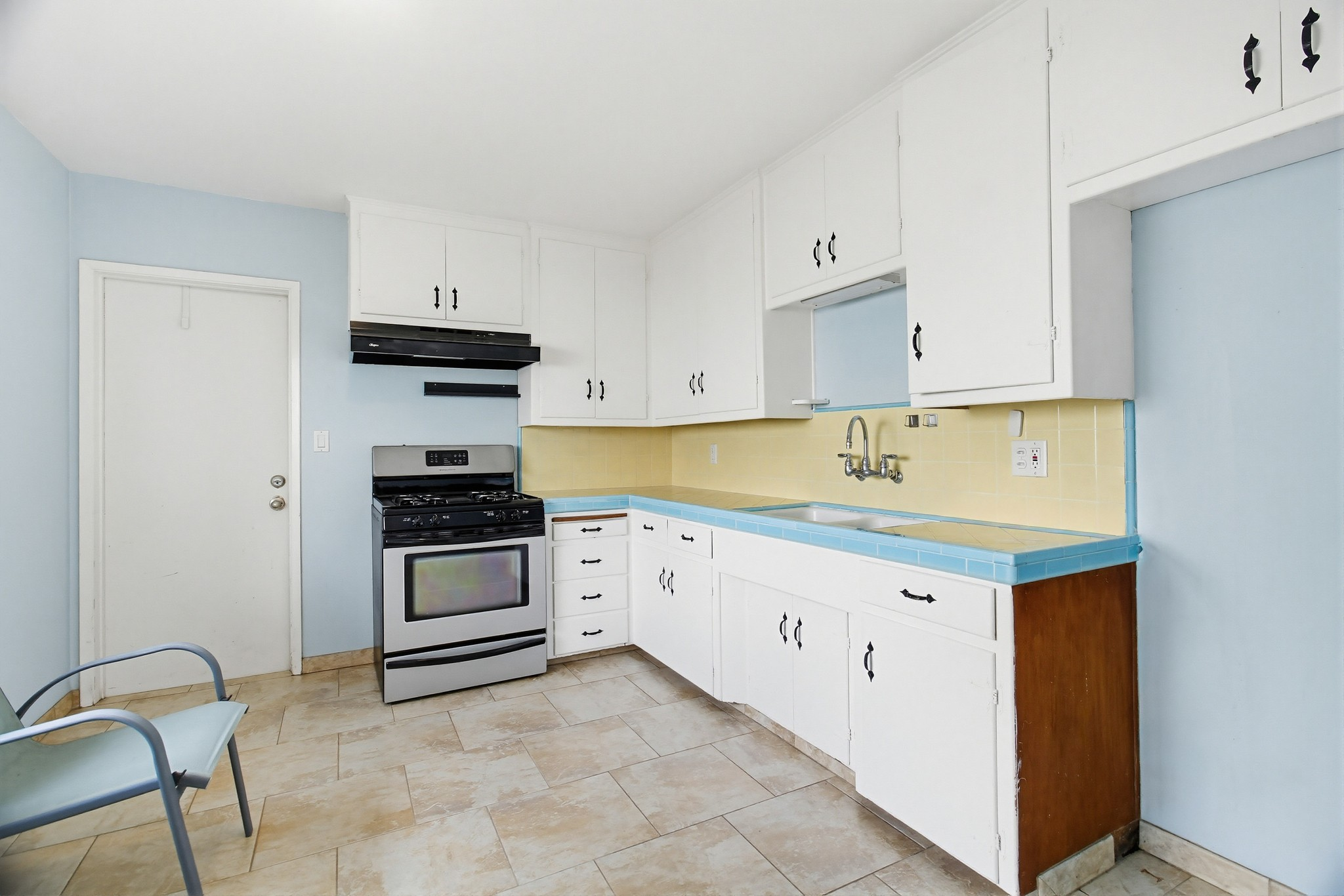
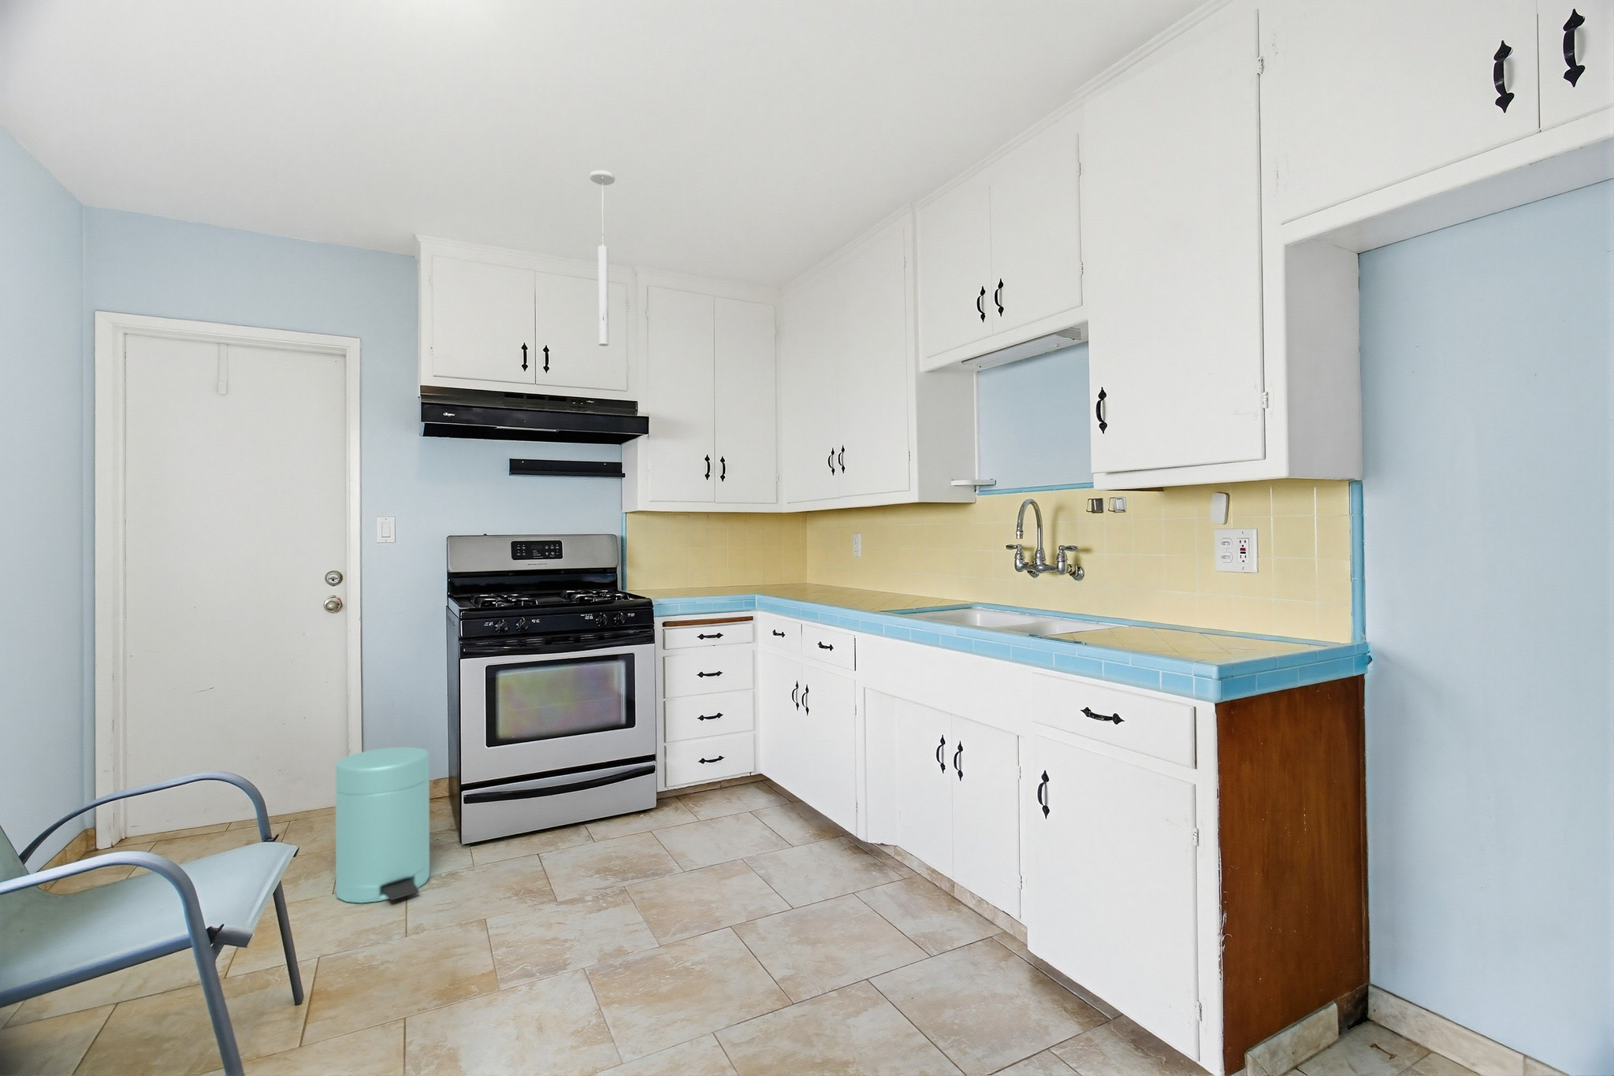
+ ceiling light (603, 259)
+ trash can (387, 821)
